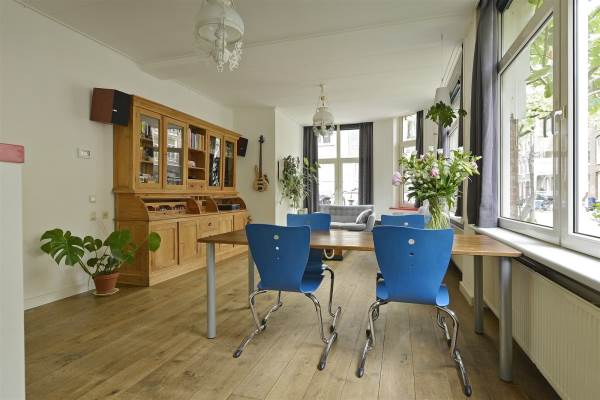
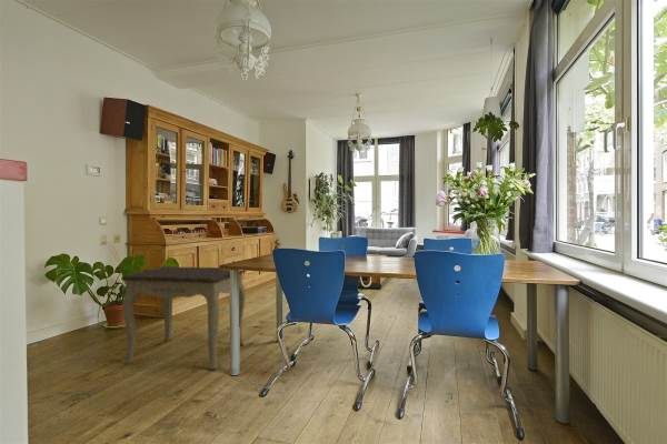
+ side table (188, 296)
